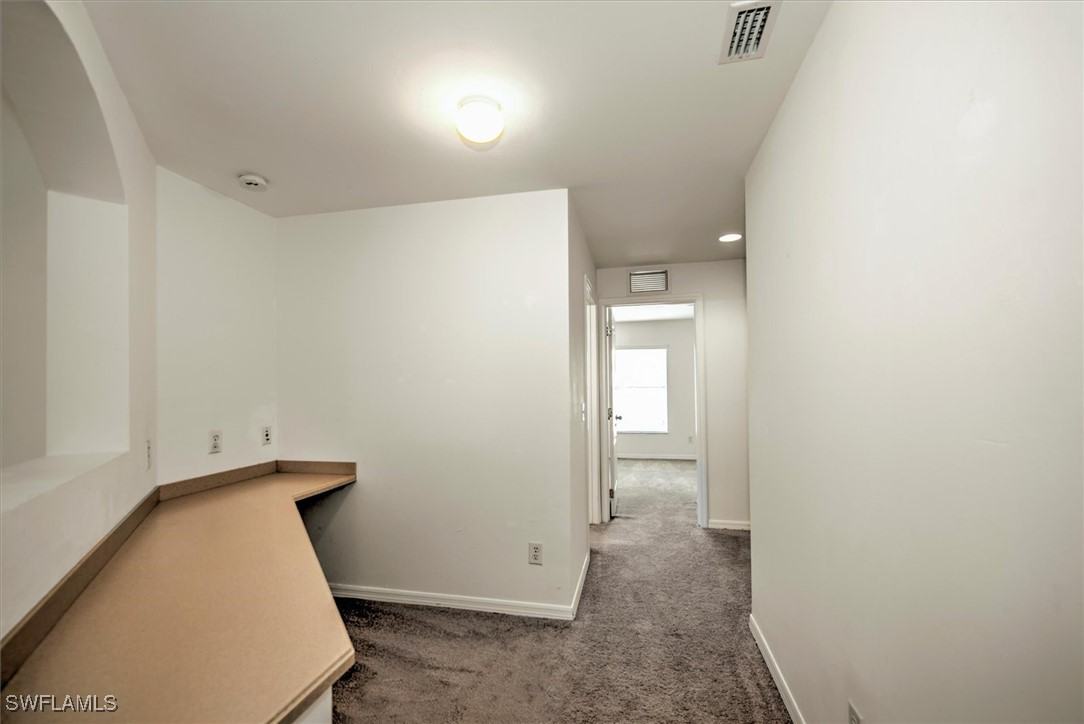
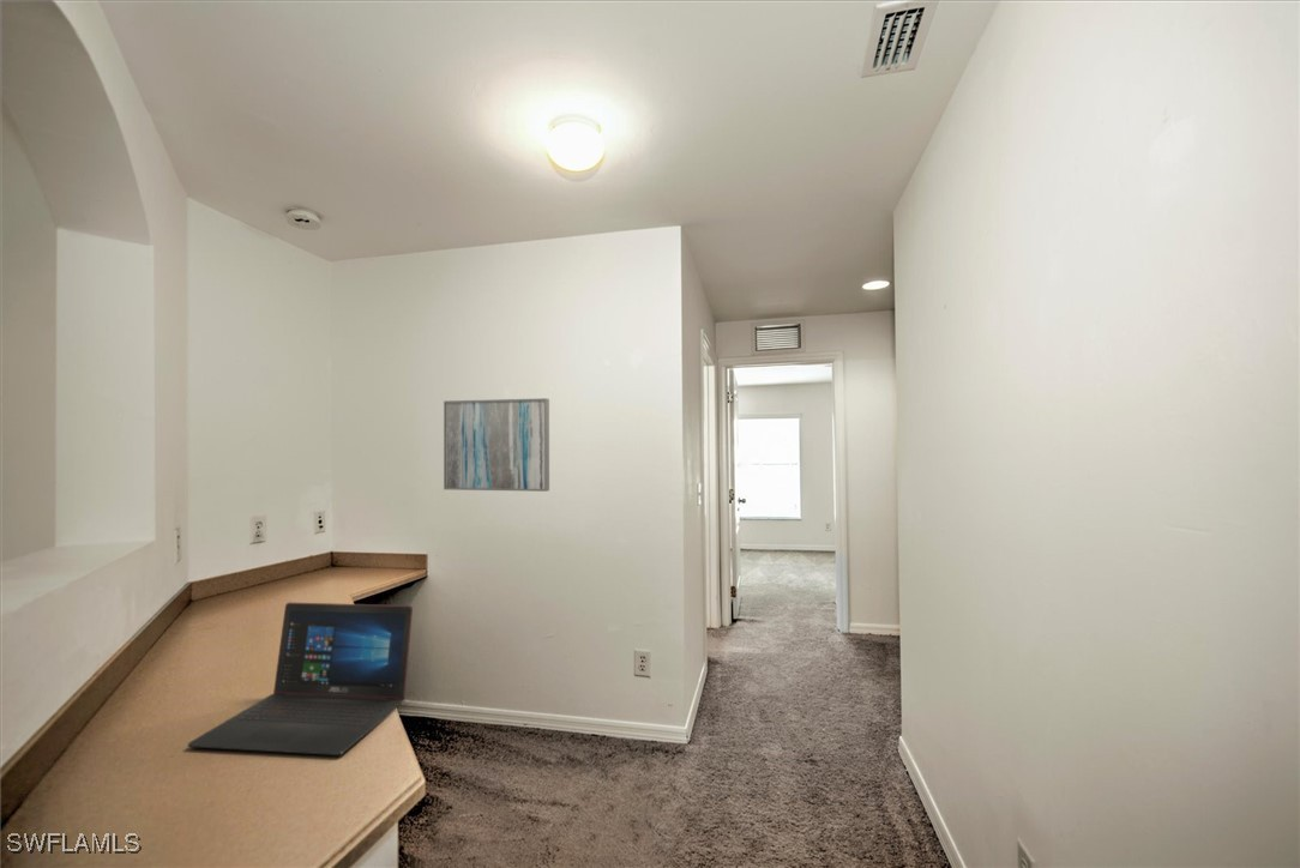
+ wall art (495, 445)
+ laptop (309, 670)
